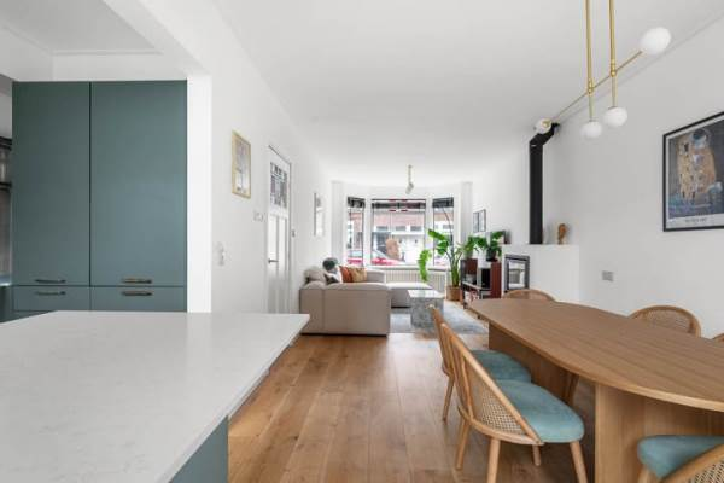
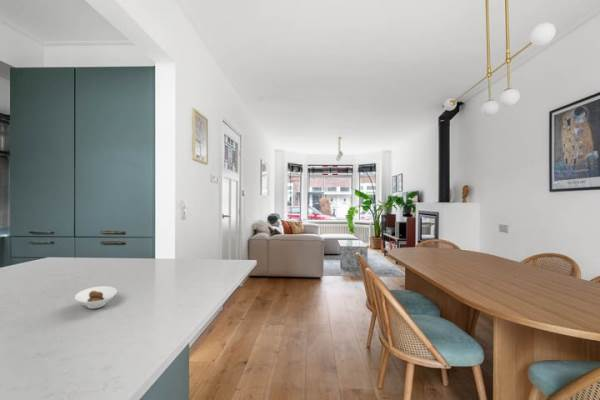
+ saucer (96, 297)
